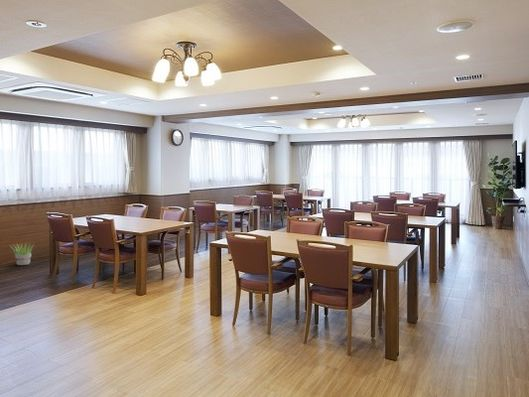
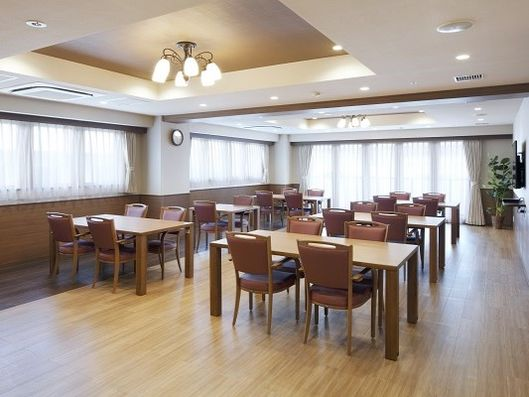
- potted plant (23, 254)
